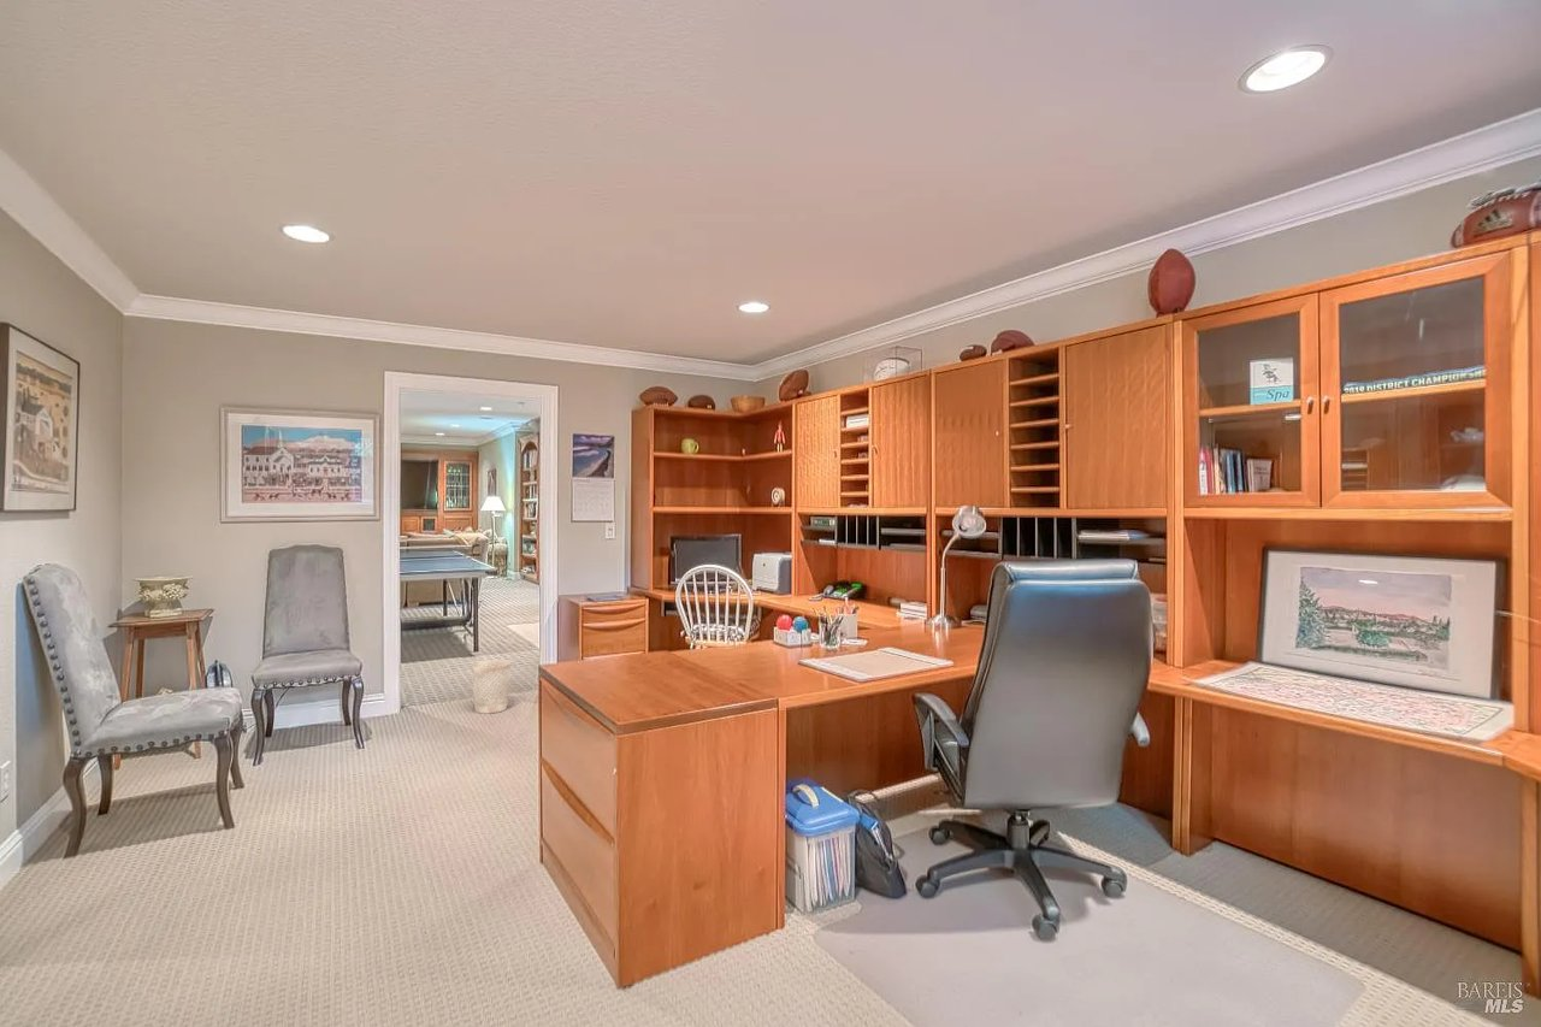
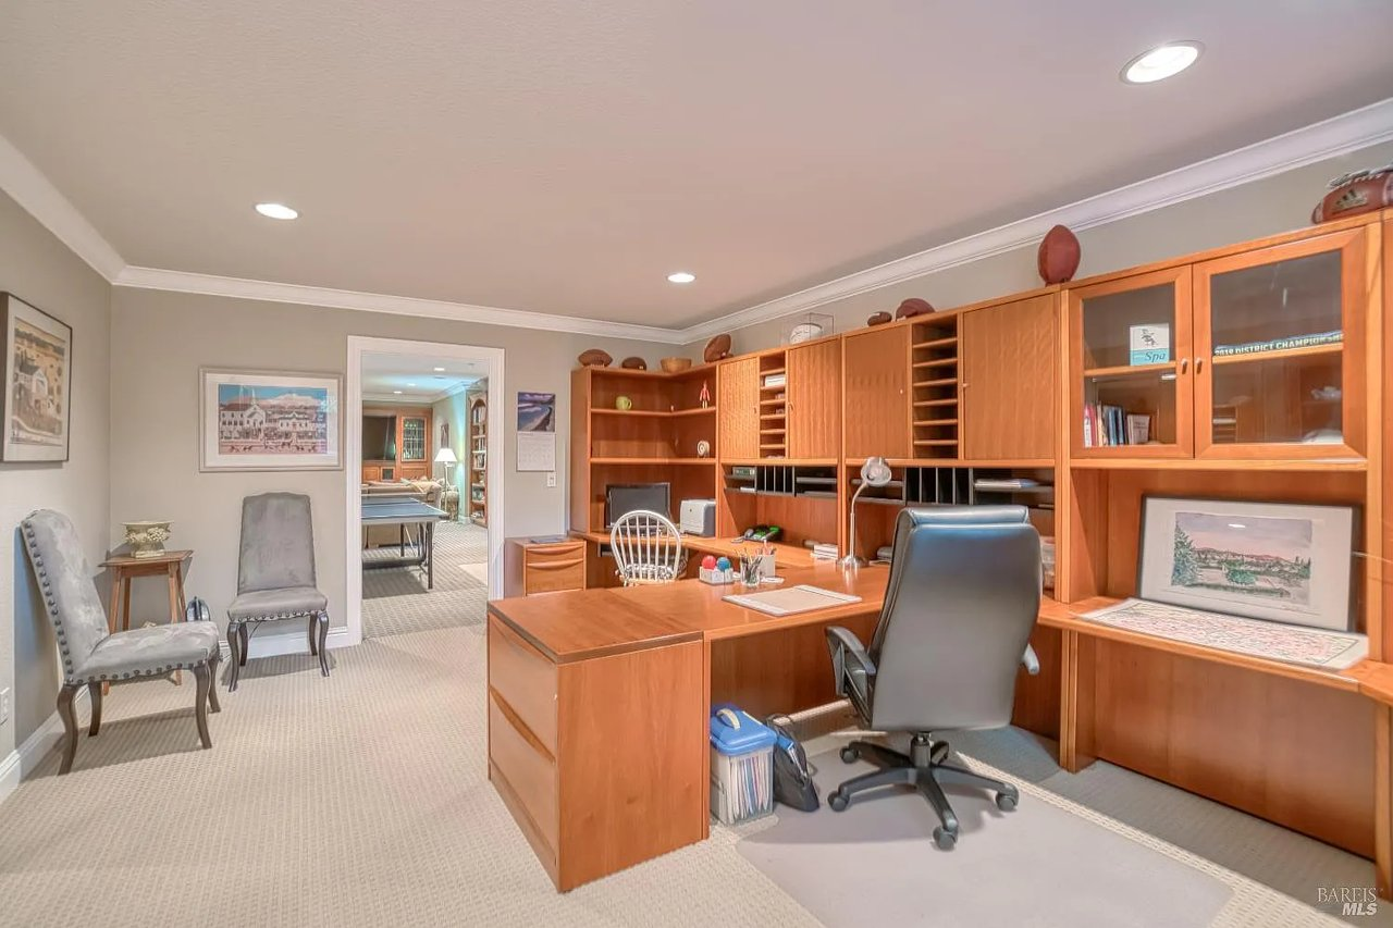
- wastebasket (491, 686)
